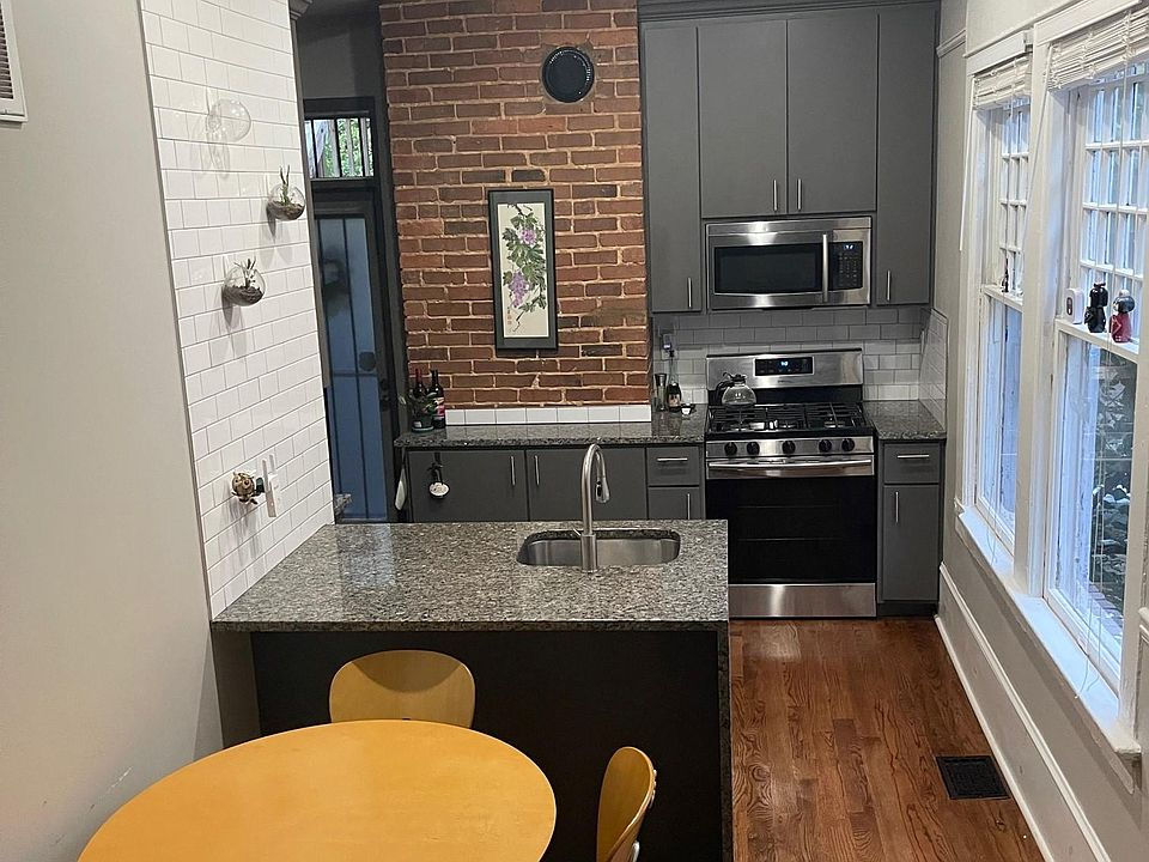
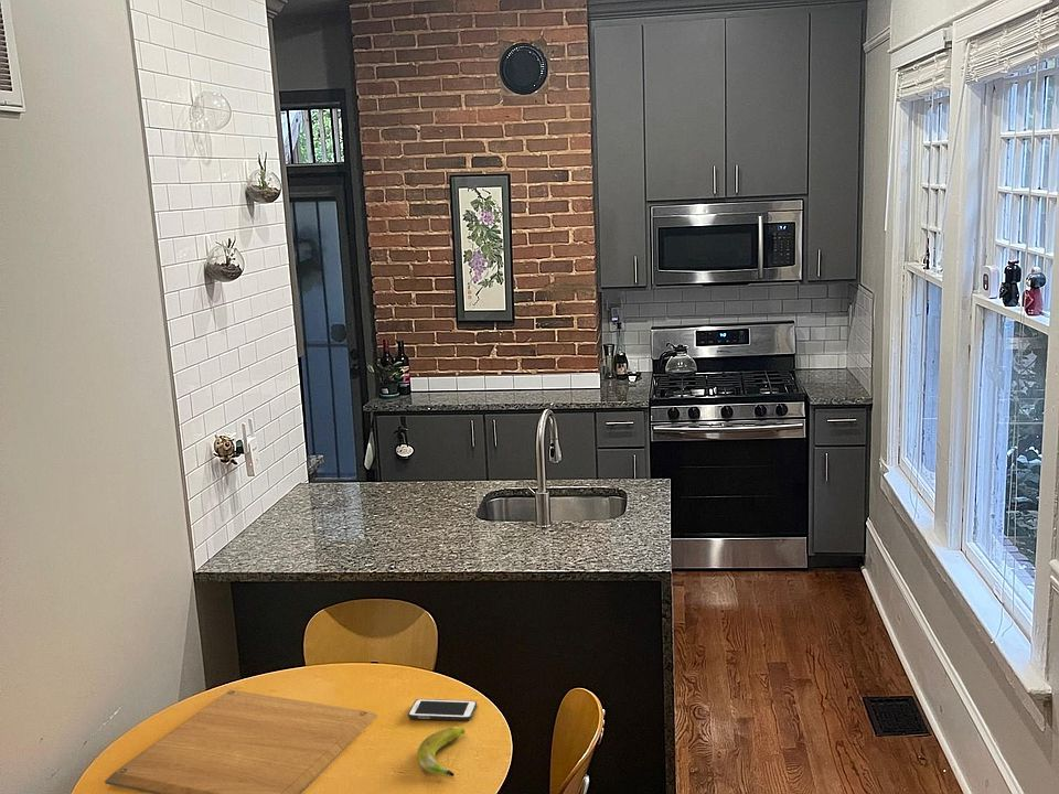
+ cell phone (442, 709)
+ chopping board (248, 744)
+ banana (439, 748)
